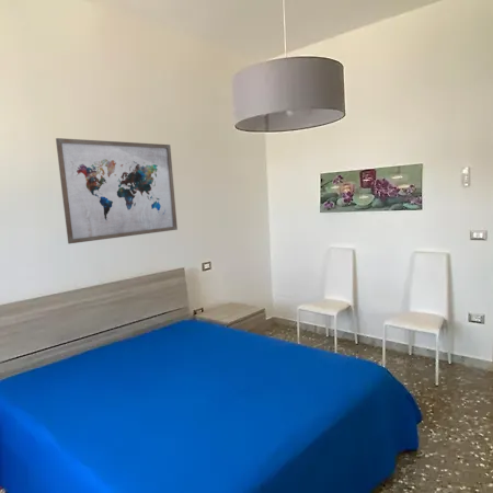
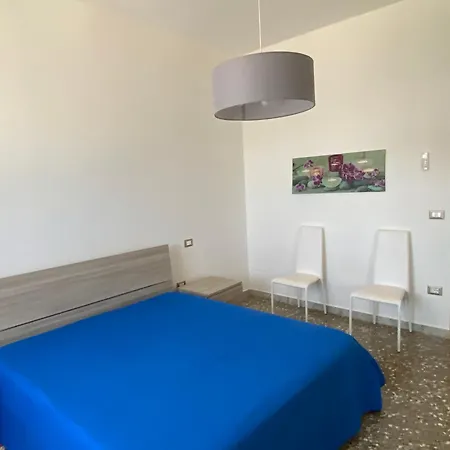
- wall art (124, 190)
